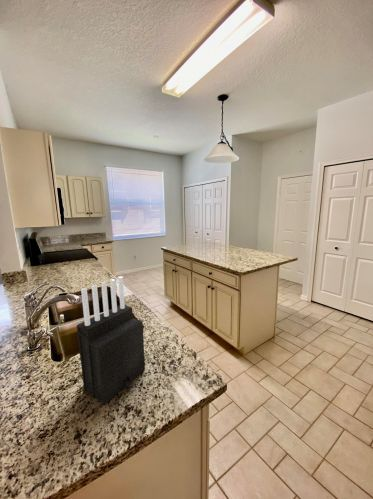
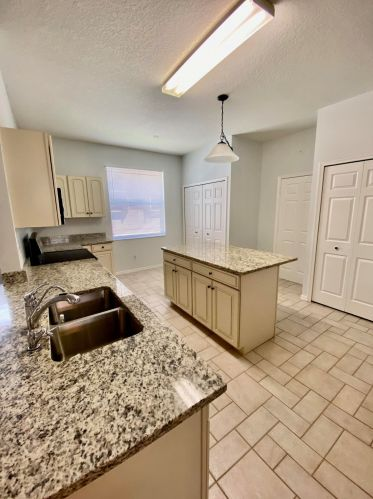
- knife block (114, 334)
